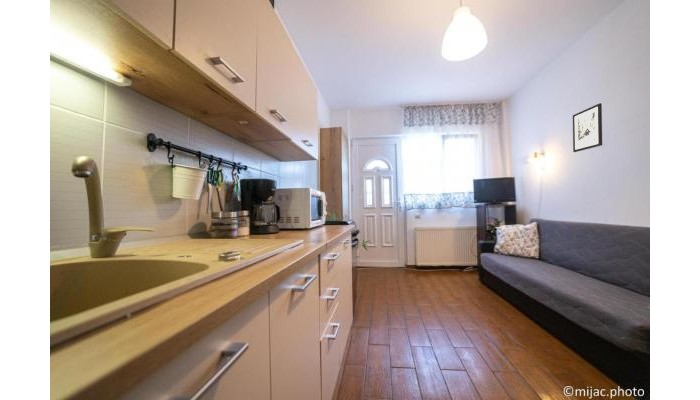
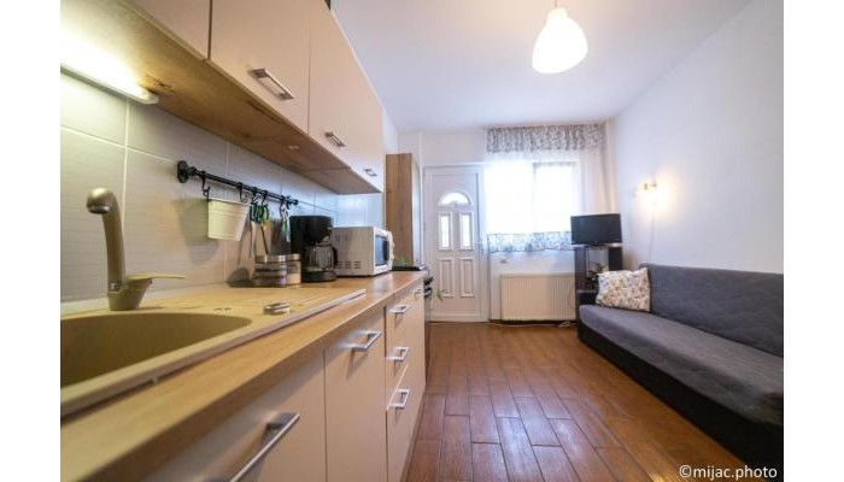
- wall art (586, 129)
